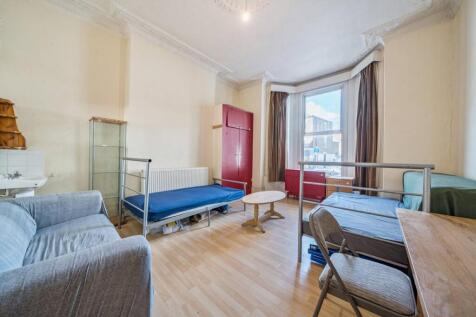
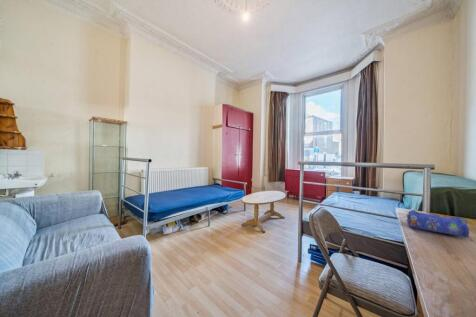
+ pencil case (434, 222)
